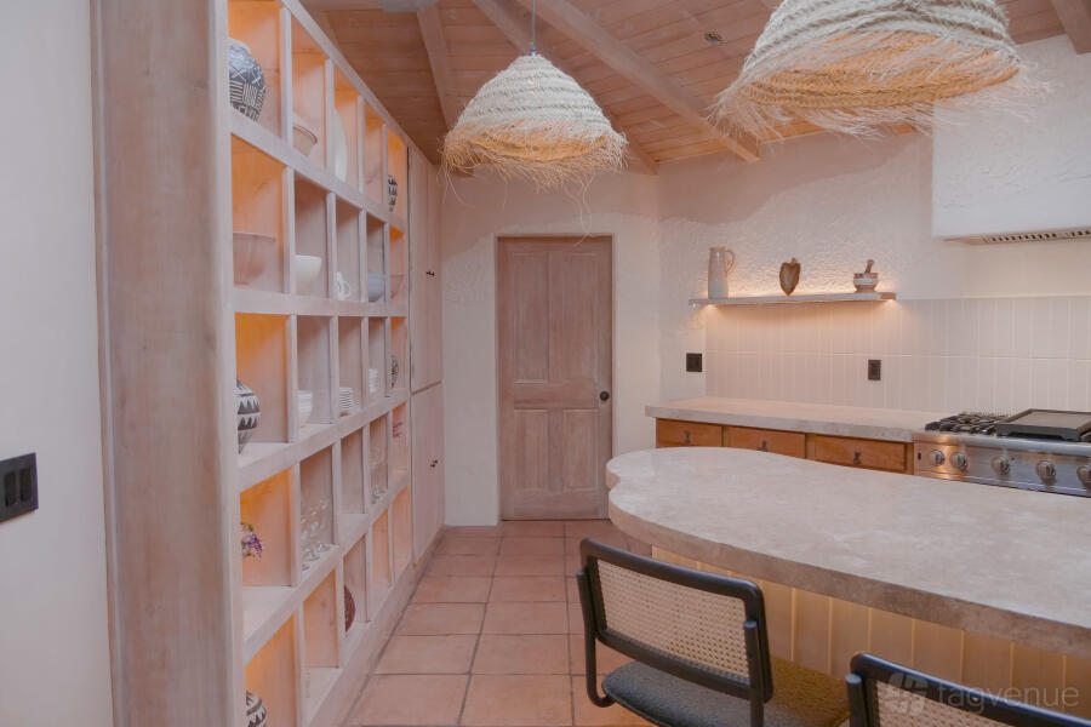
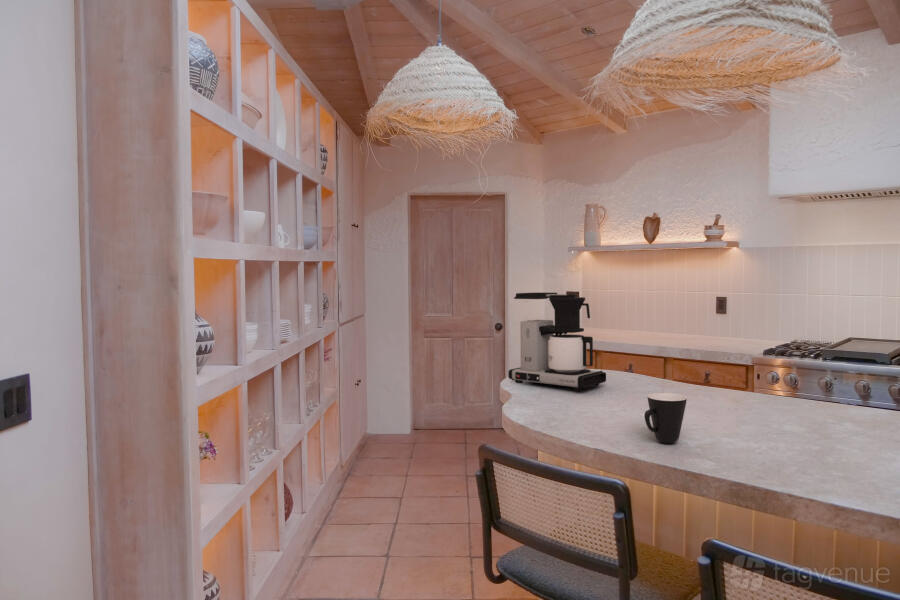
+ mug (663, 419)
+ coffee maker (556, 338)
